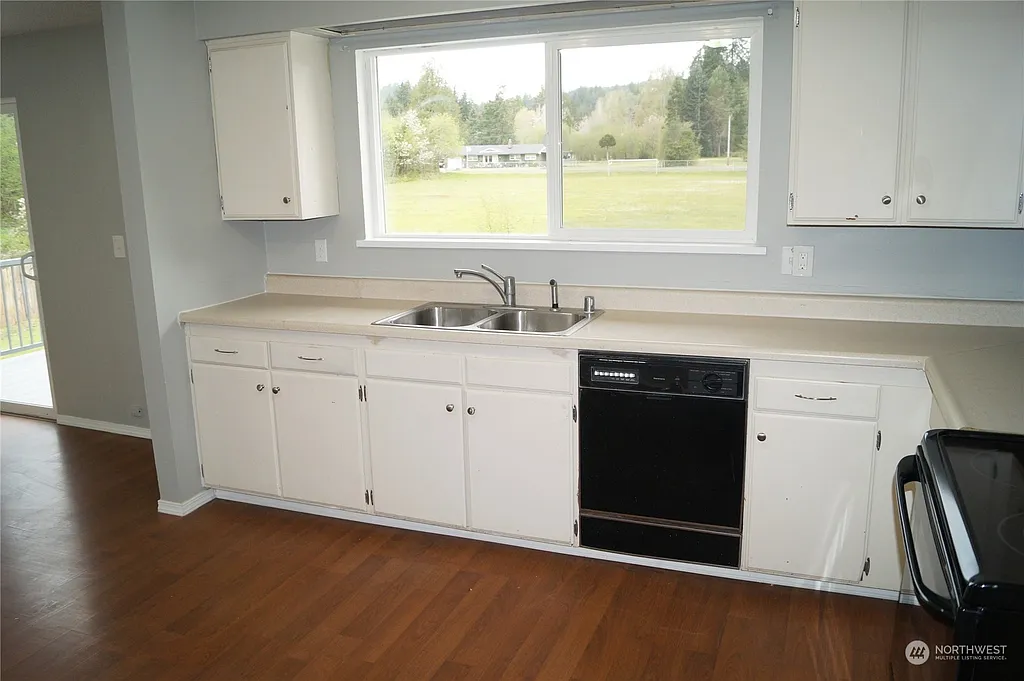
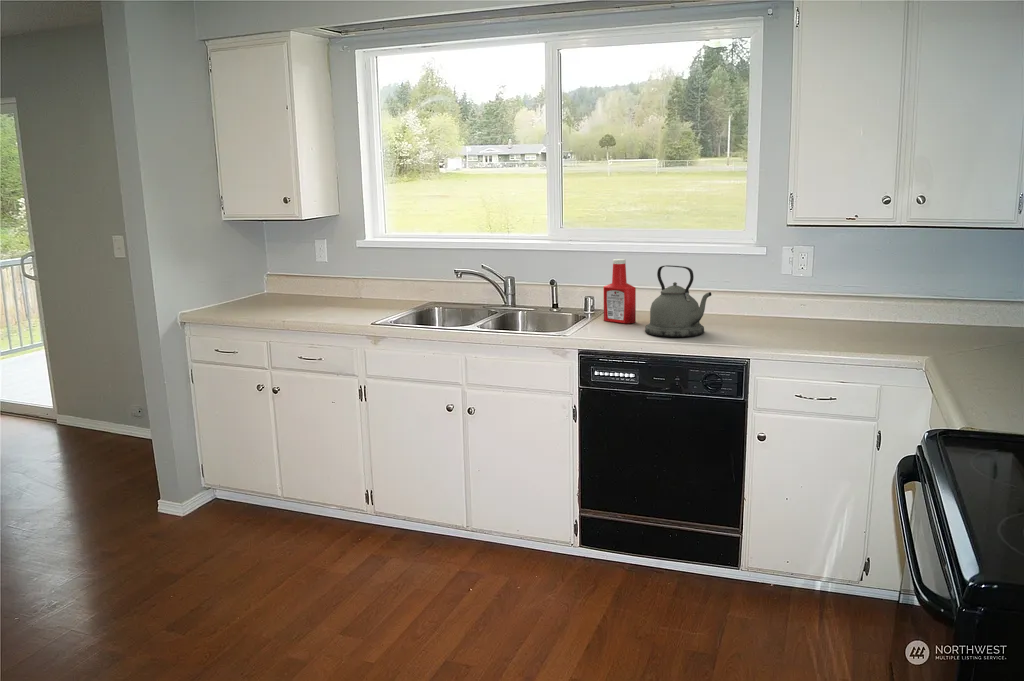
+ kettle (678, 299)
+ soap bottle (619, 290)
